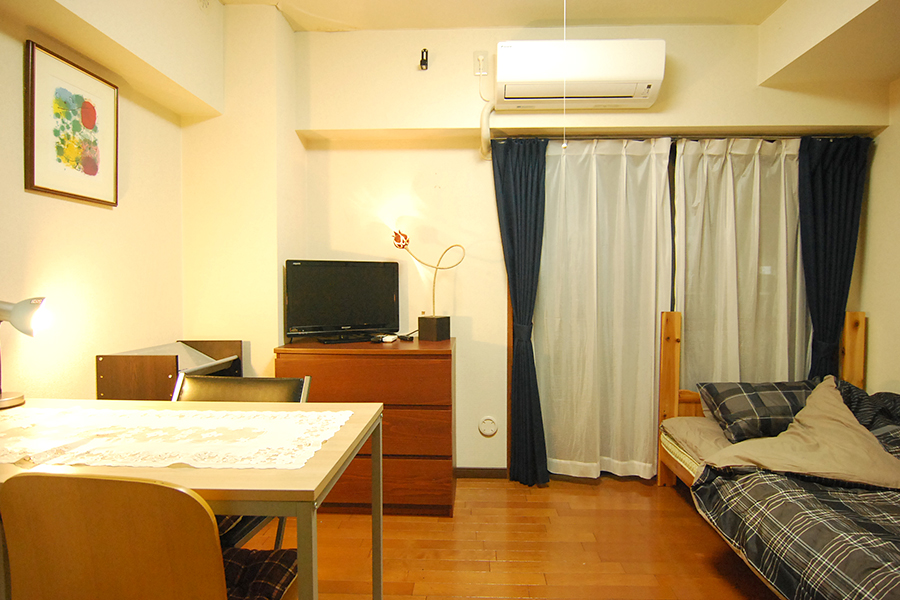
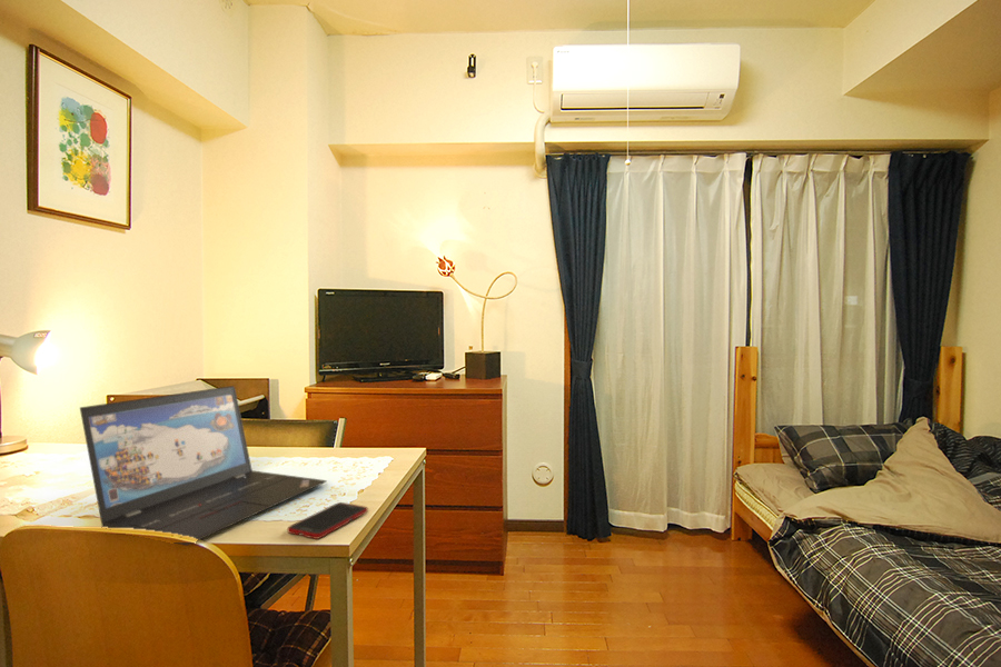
+ cell phone (329, 519)
+ laptop (217, 450)
